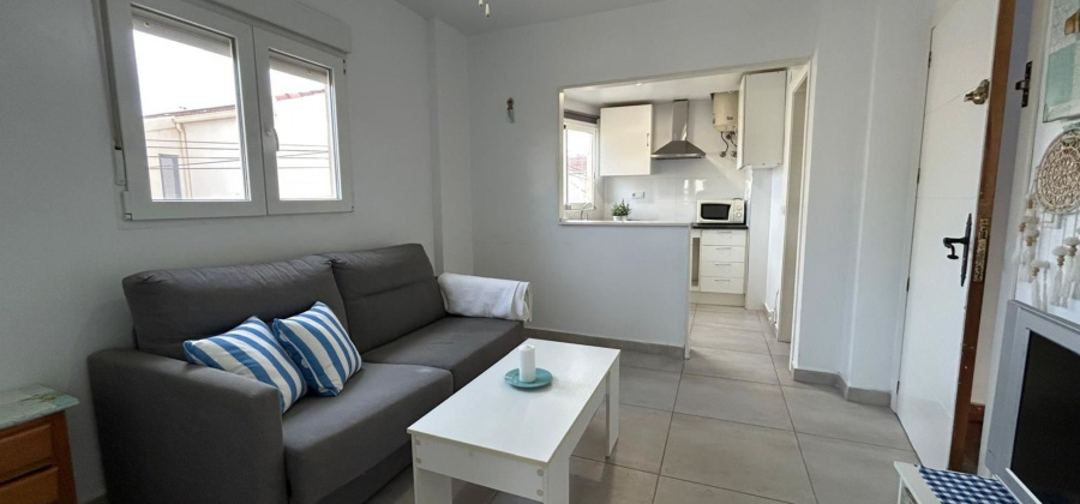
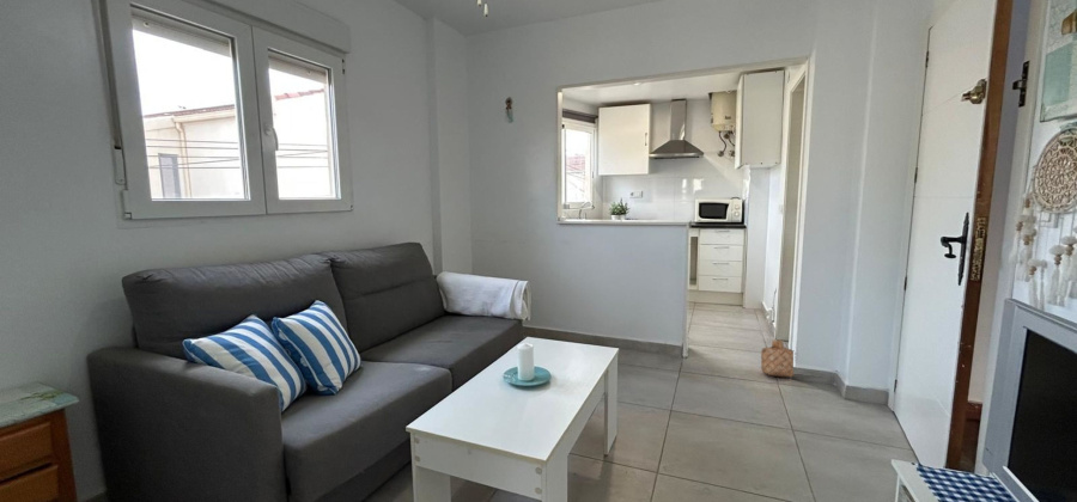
+ basket (778, 357)
